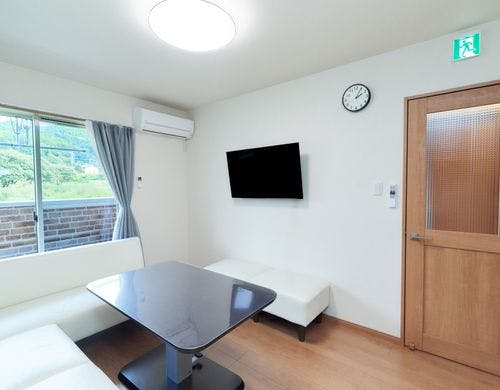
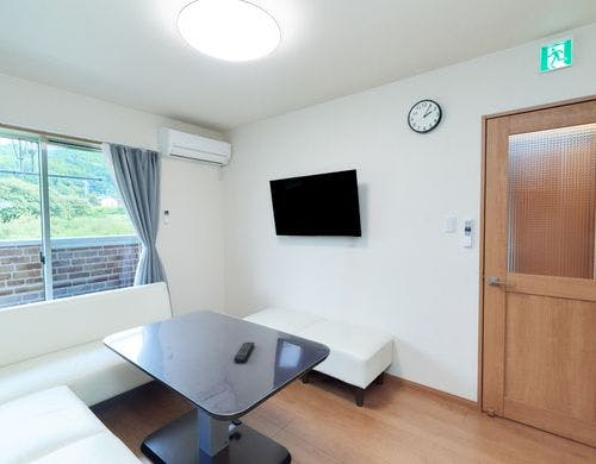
+ remote control (244, 351)
